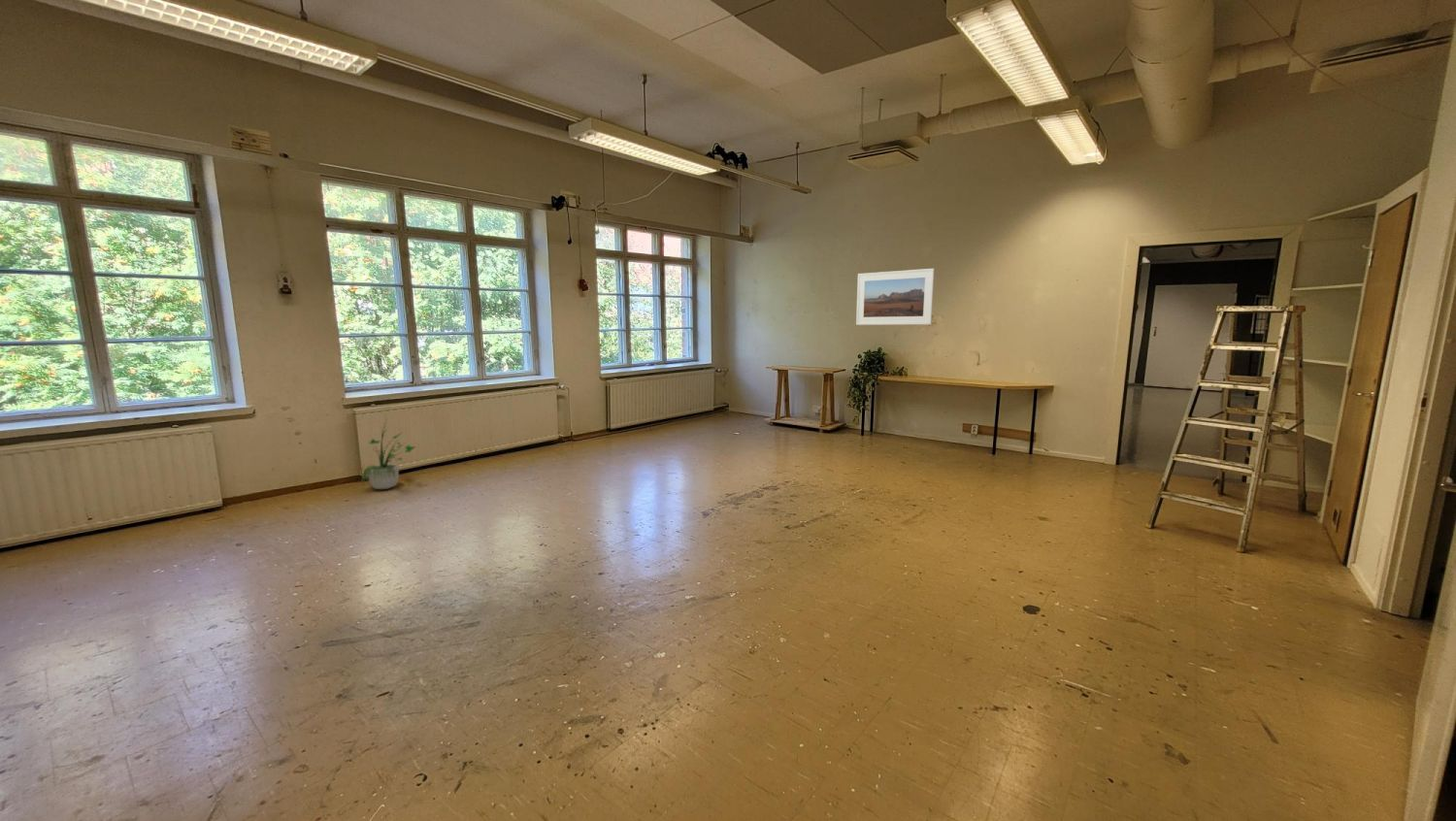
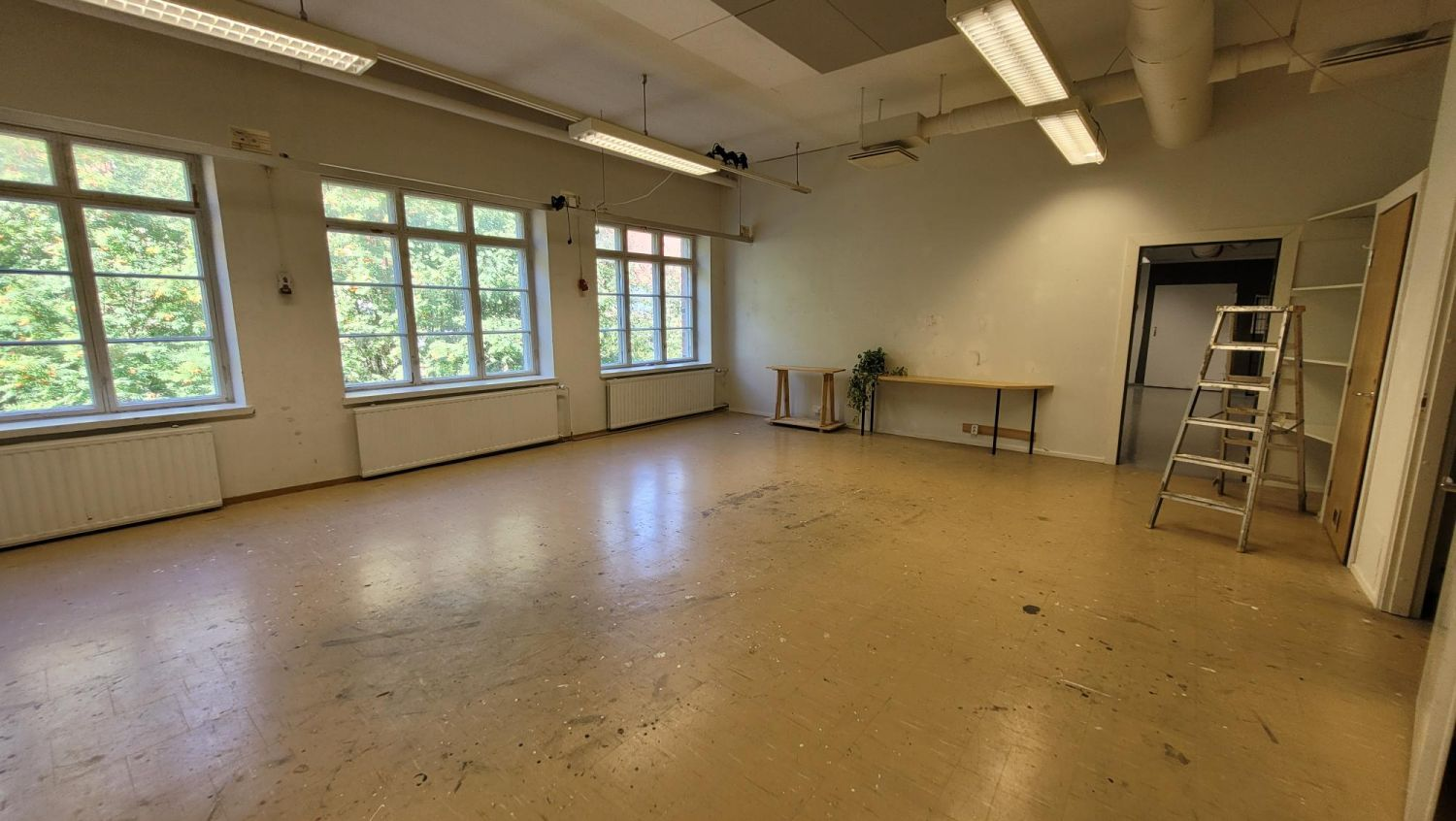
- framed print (893, 298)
- potted plant (388, 454)
